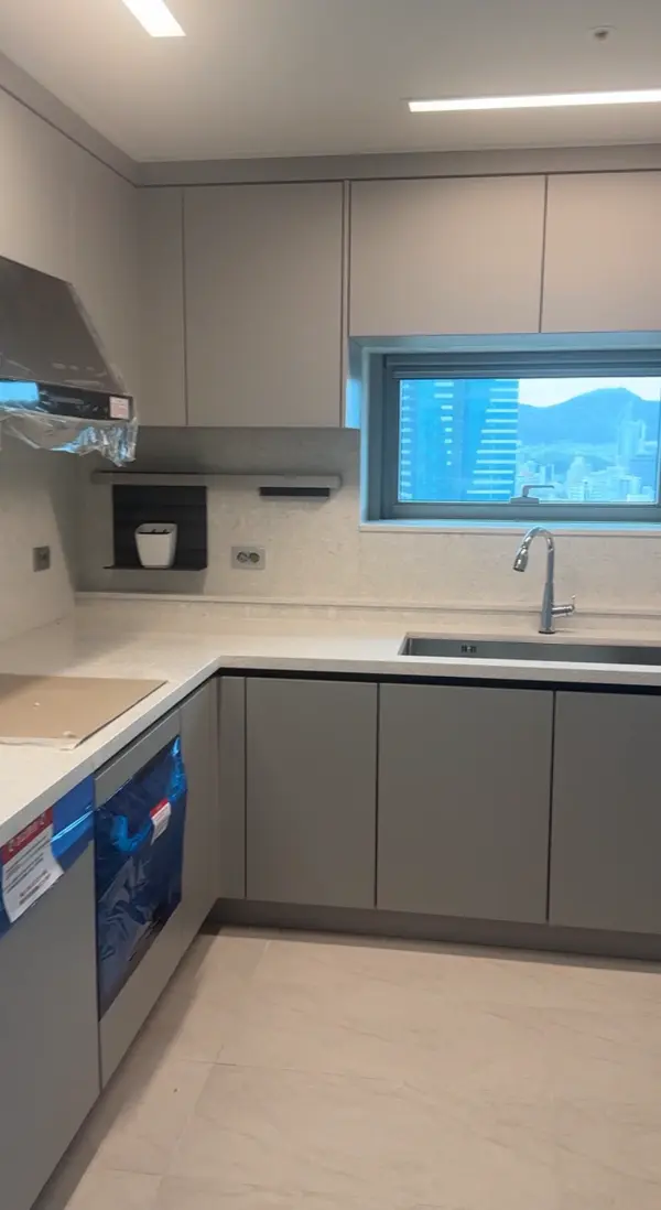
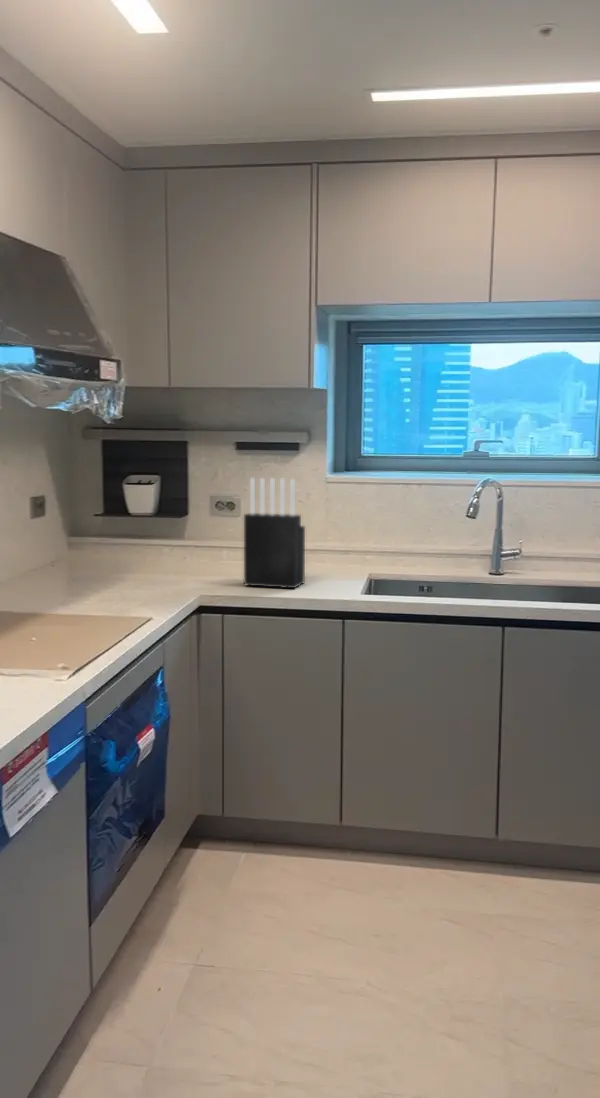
+ knife block (275, 531)
